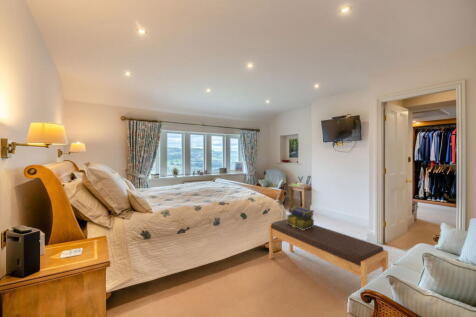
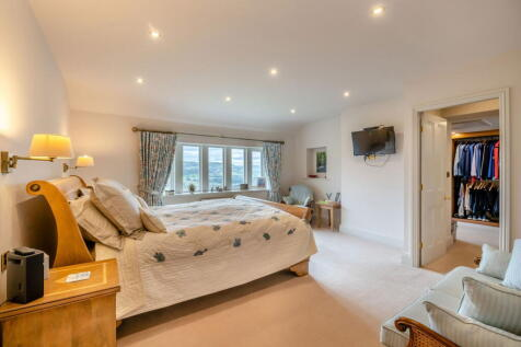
- bench (318, 253)
- stack of books (300, 216)
